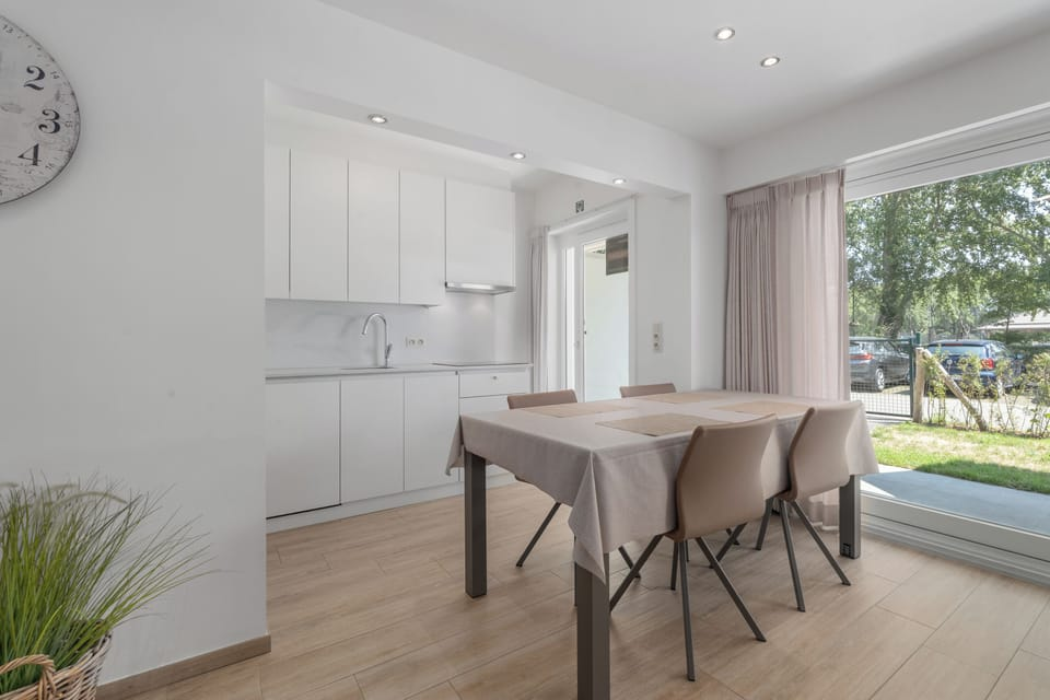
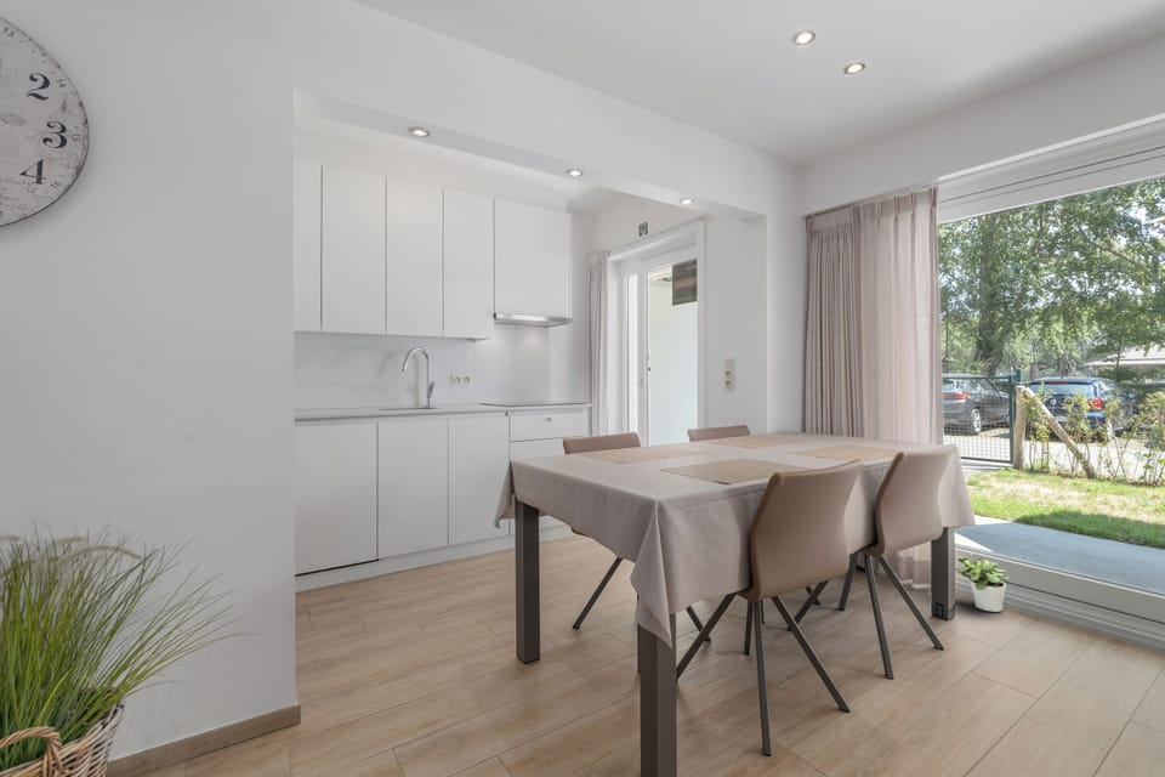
+ potted plant (979, 582)
